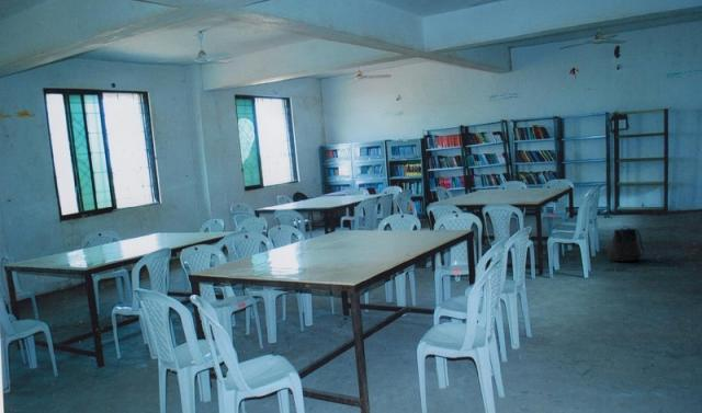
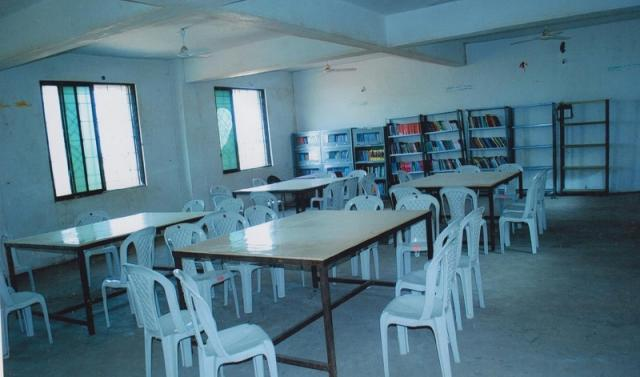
- backpack (626, 244)
